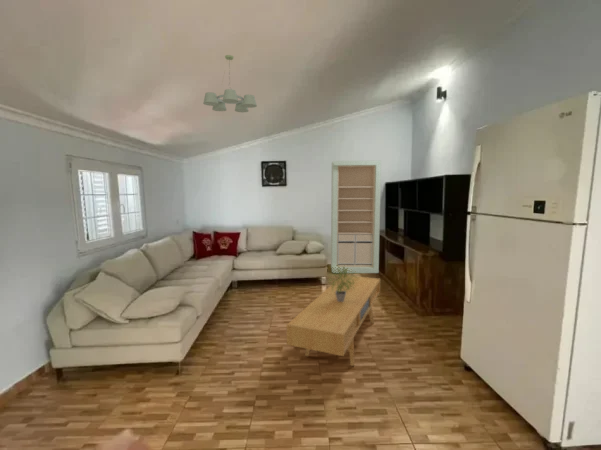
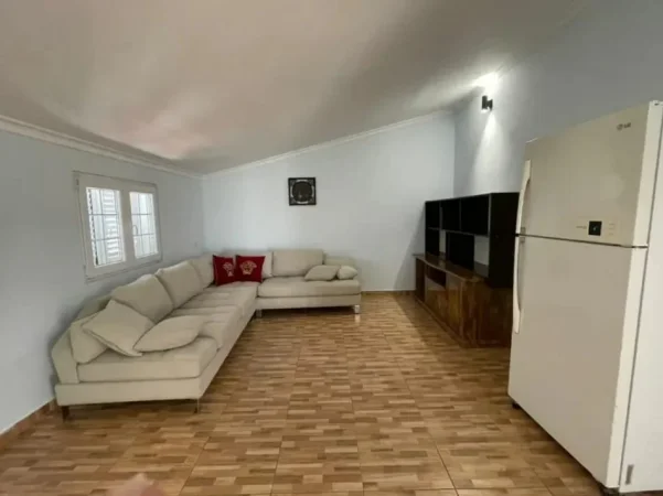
- ceiling light fixture (229, 83)
- storage cabinet (354, 216)
- potted plant (343, 281)
- tv console (342, 317)
